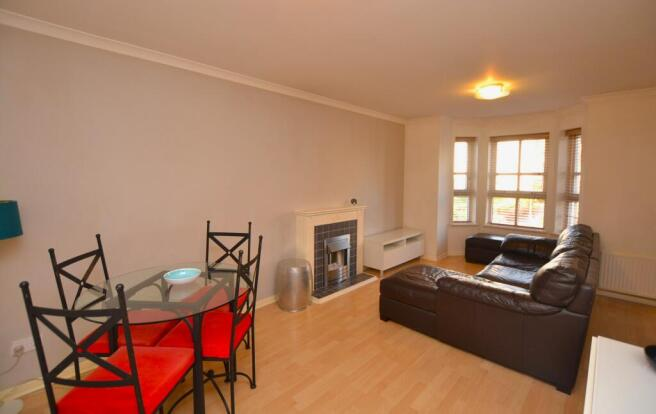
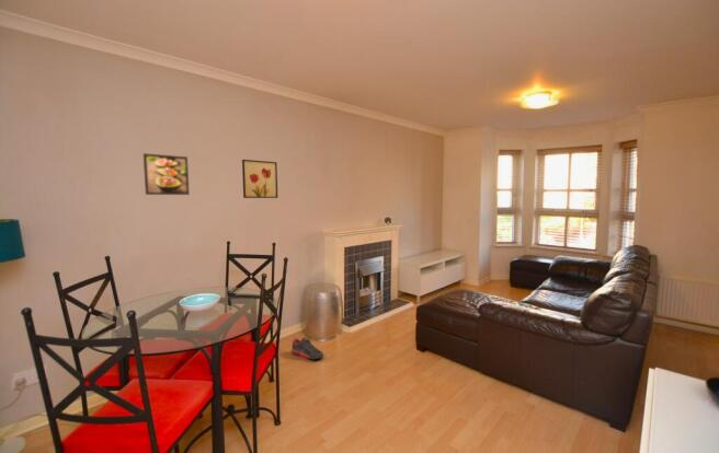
+ wall art (260, 179)
+ shoe (307, 347)
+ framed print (167, 175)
